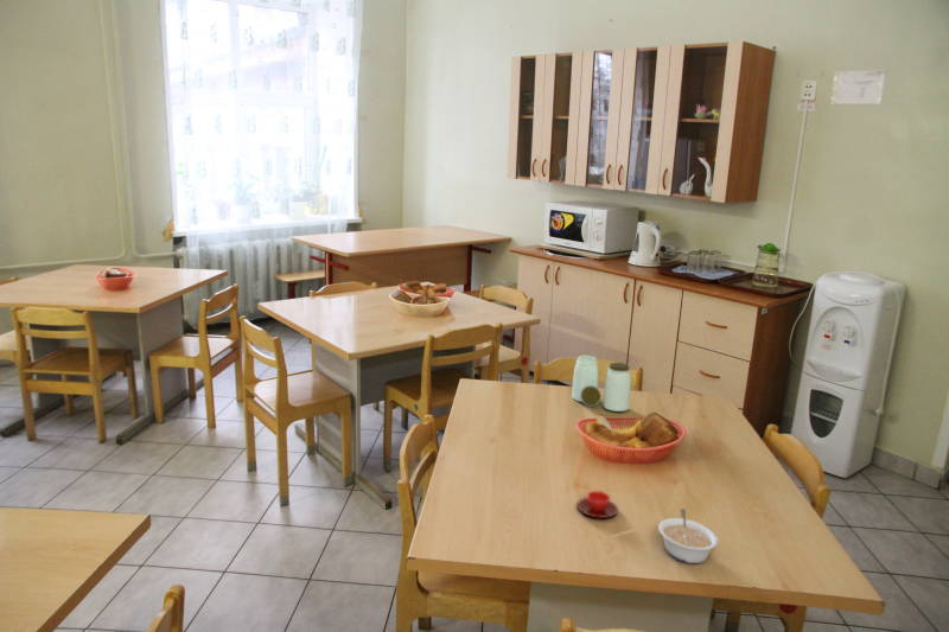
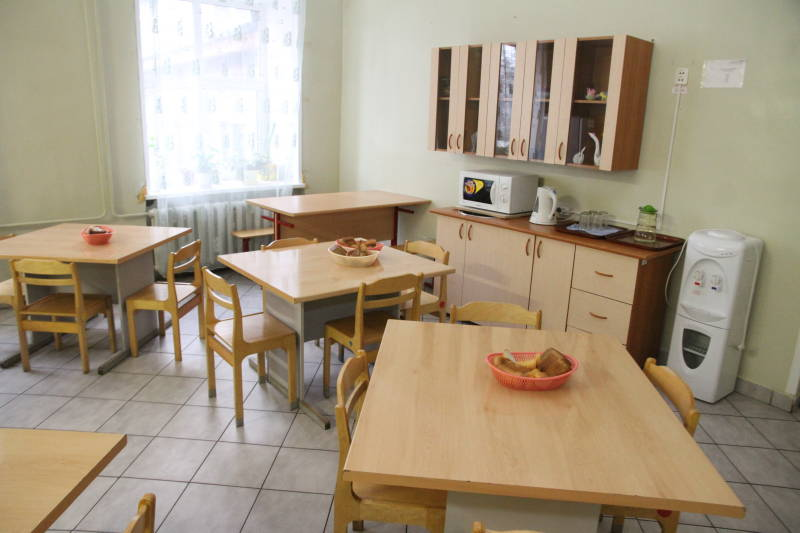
- teacup (598, 503)
- jar (597, 382)
- legume (684, 538)
